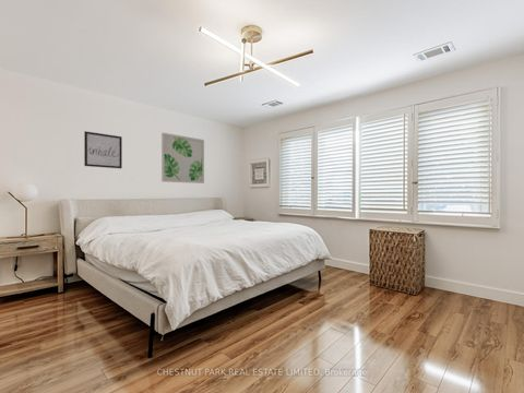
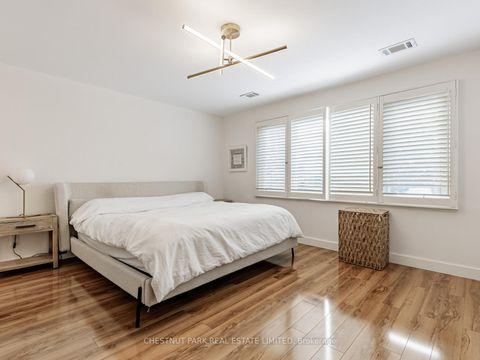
- wall art (104, 151)
- wall art (183, 159)
